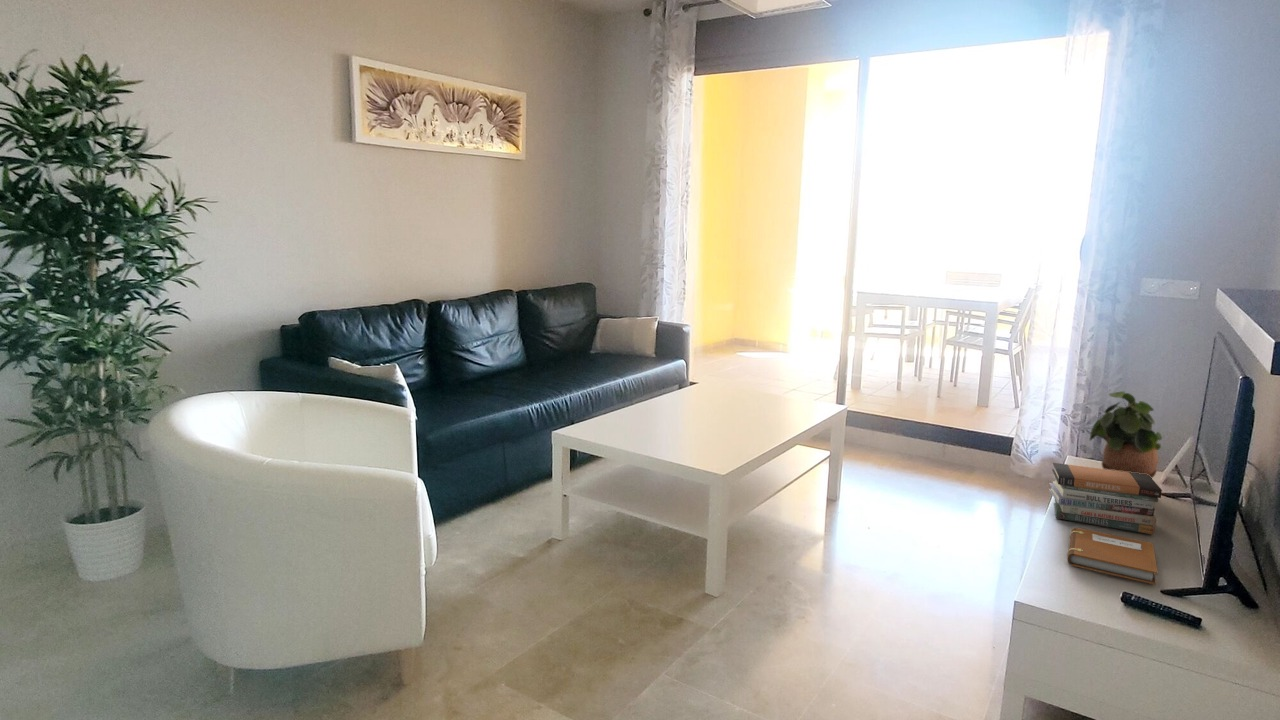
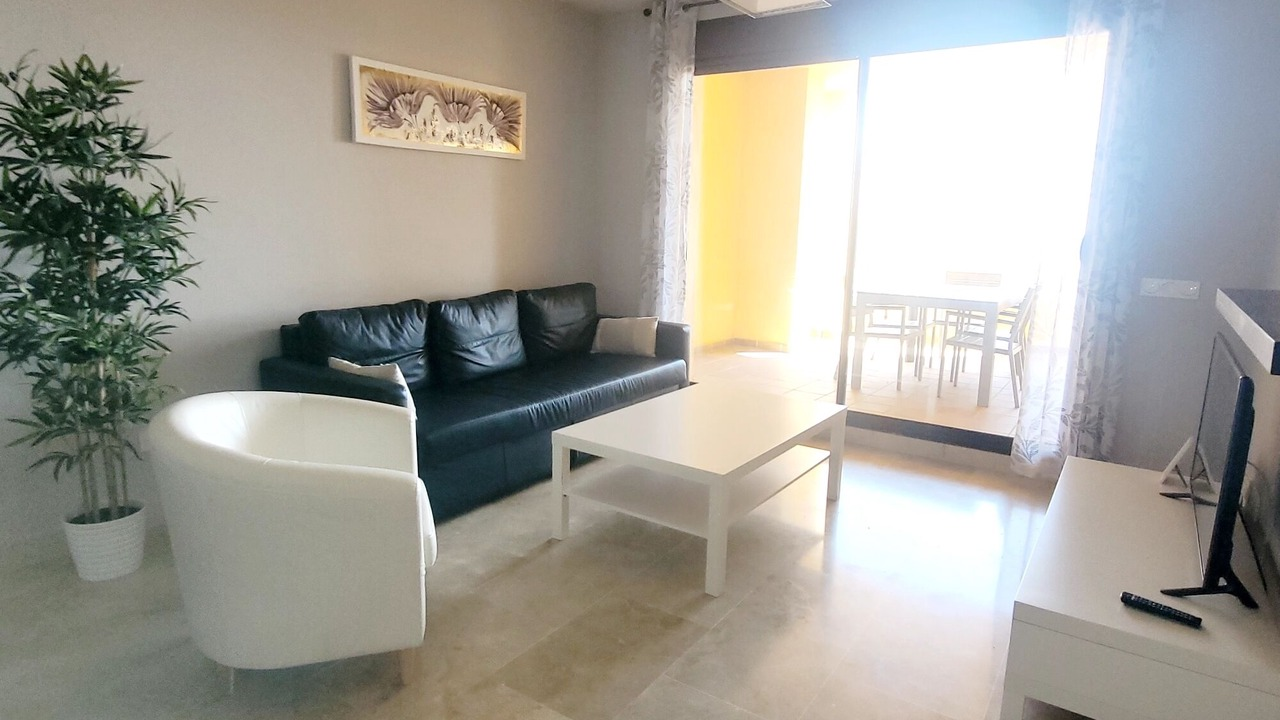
- potted plant (1125, 440)
- book stack (1101, 496)
- notebook (1110, 552)
